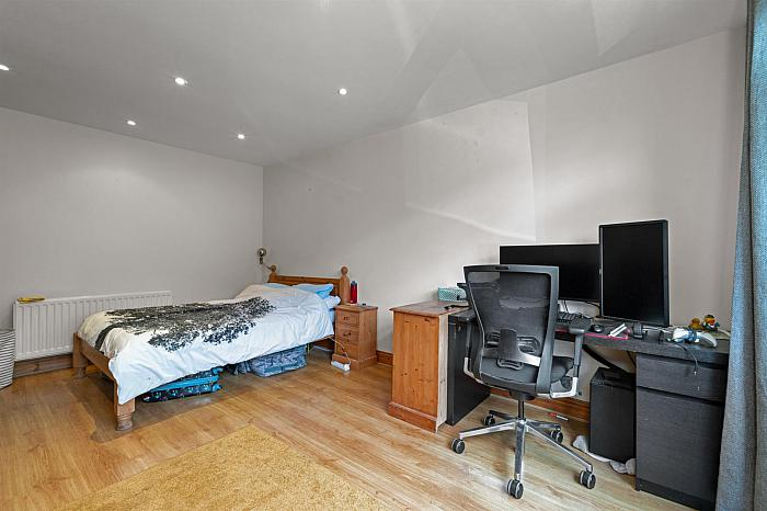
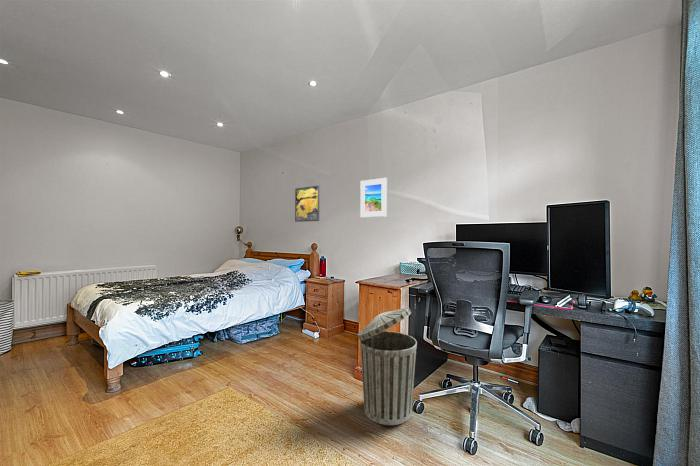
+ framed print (373, 198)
+ trash can (386, 358)
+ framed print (306, 204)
